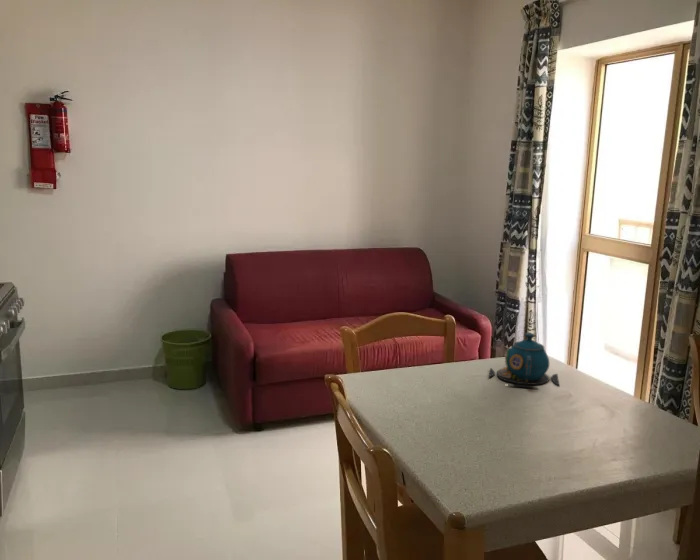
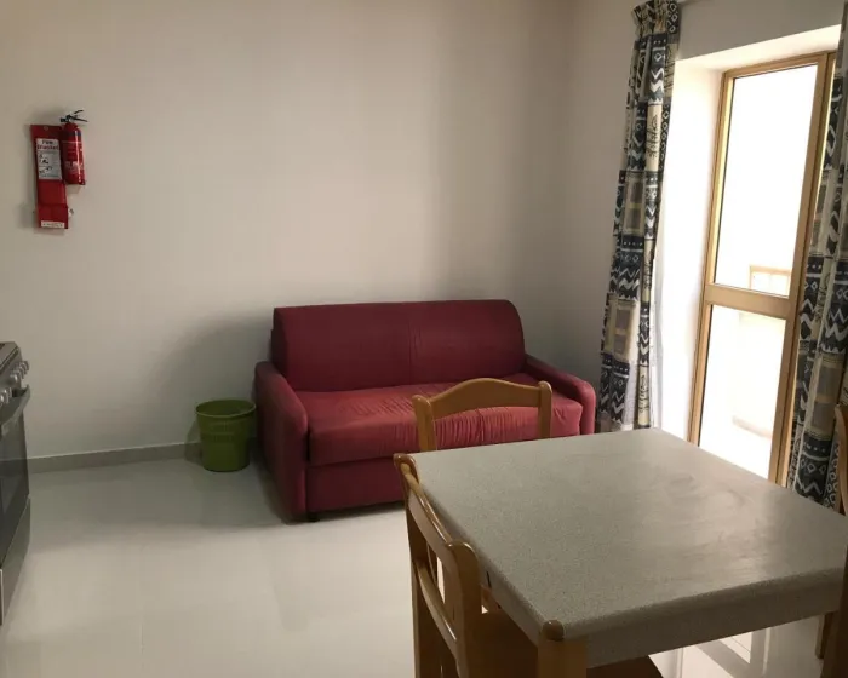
- teapot (525, 355)
